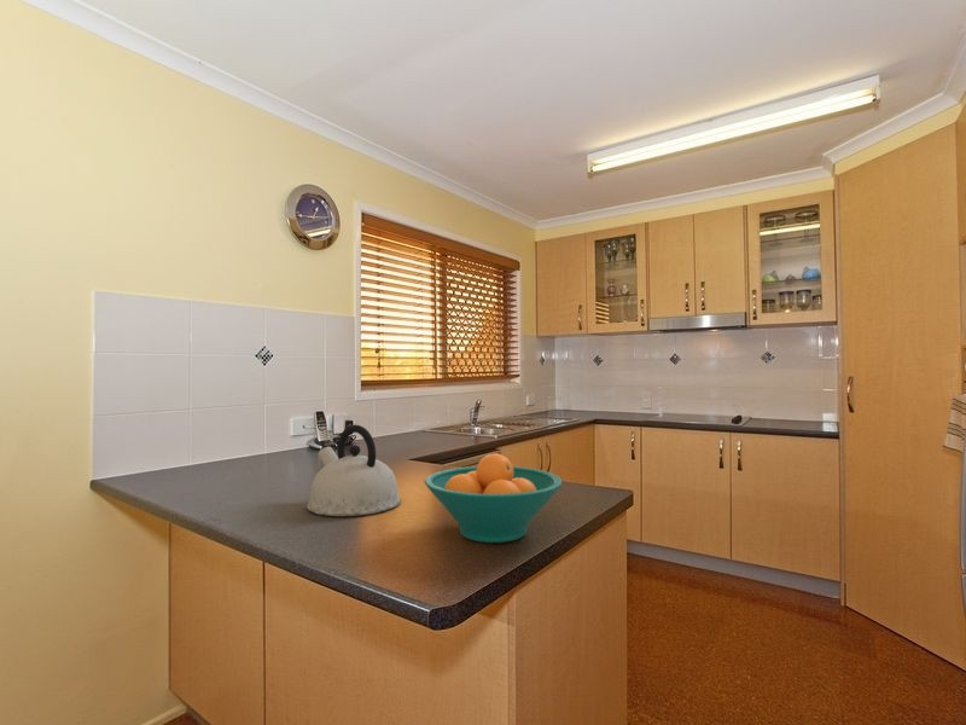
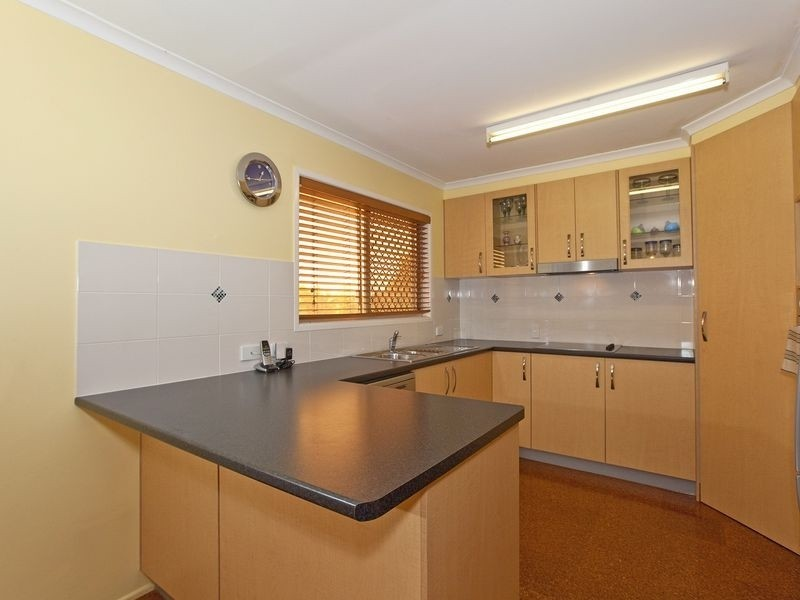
- kettle (351, 463)
- fruit bowl (493, 493)
